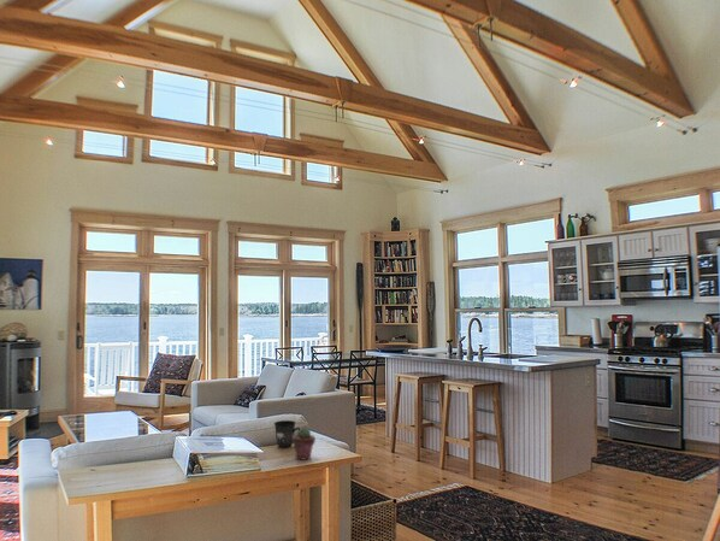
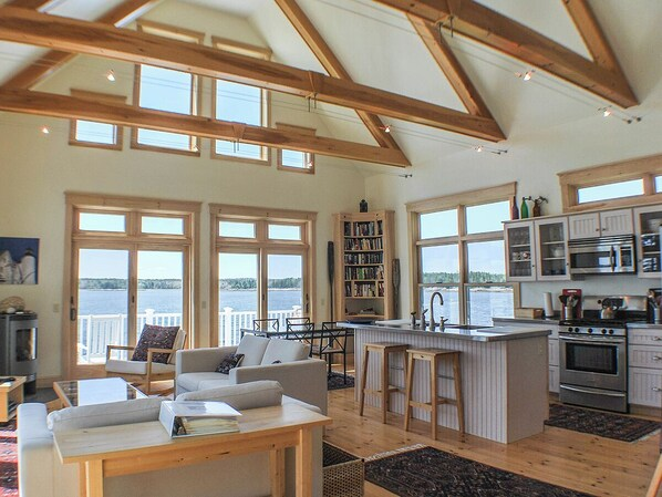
- mug (288, 434)
- potted succulent (303, 442)
